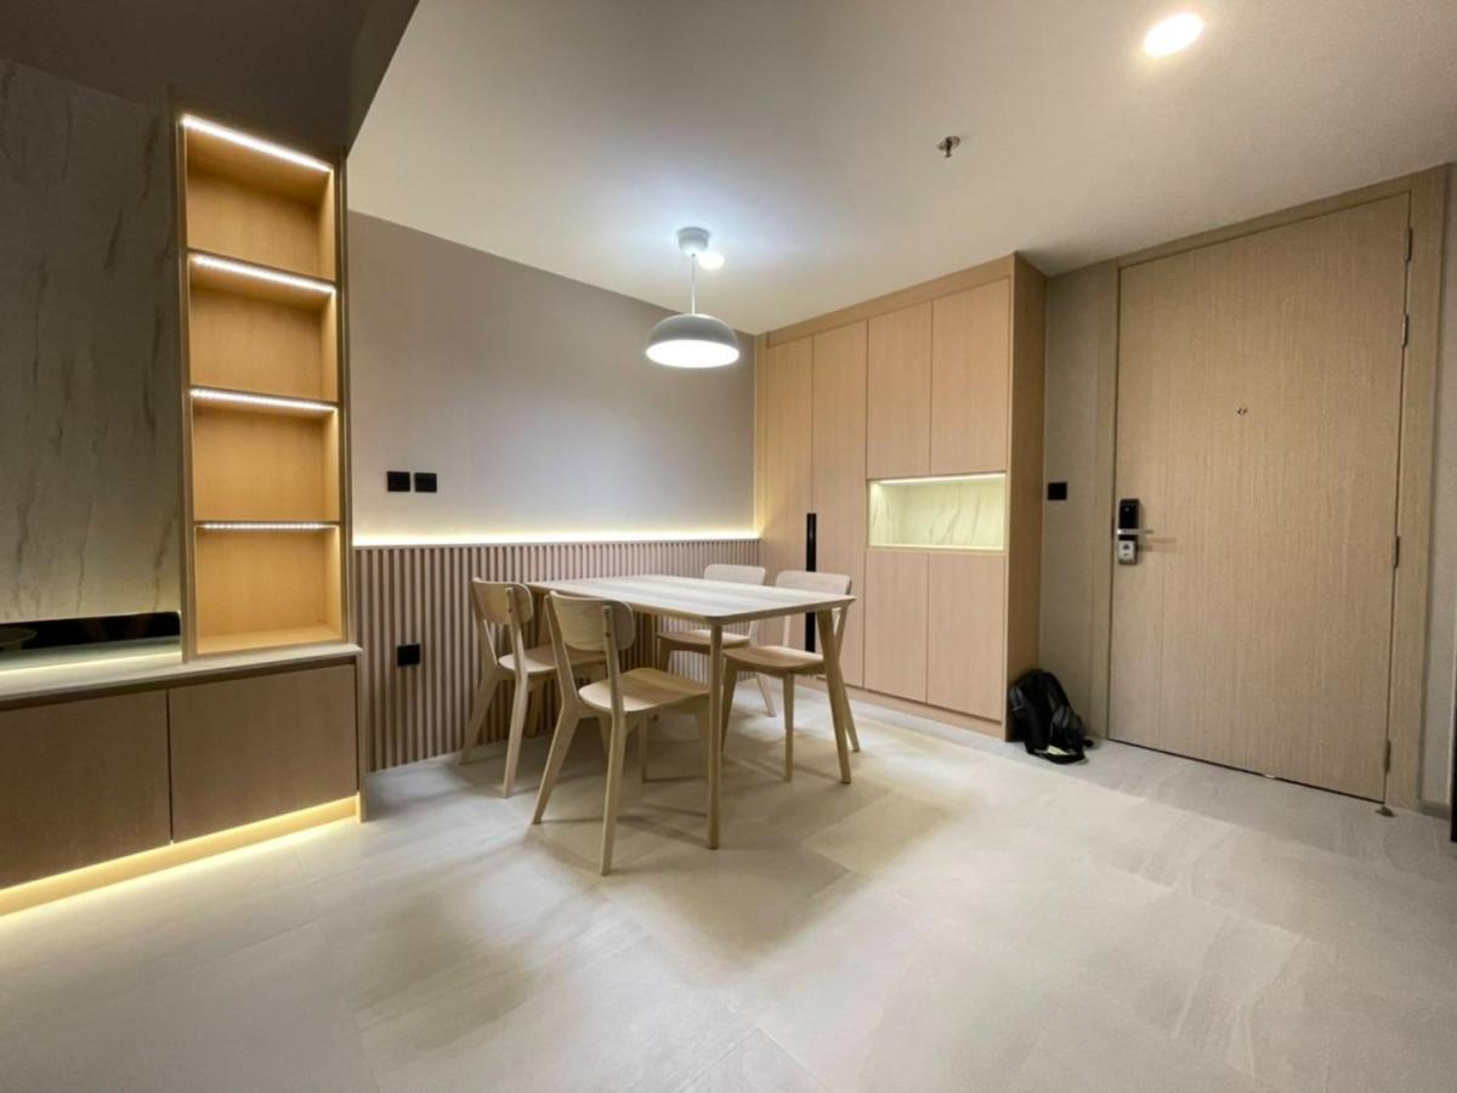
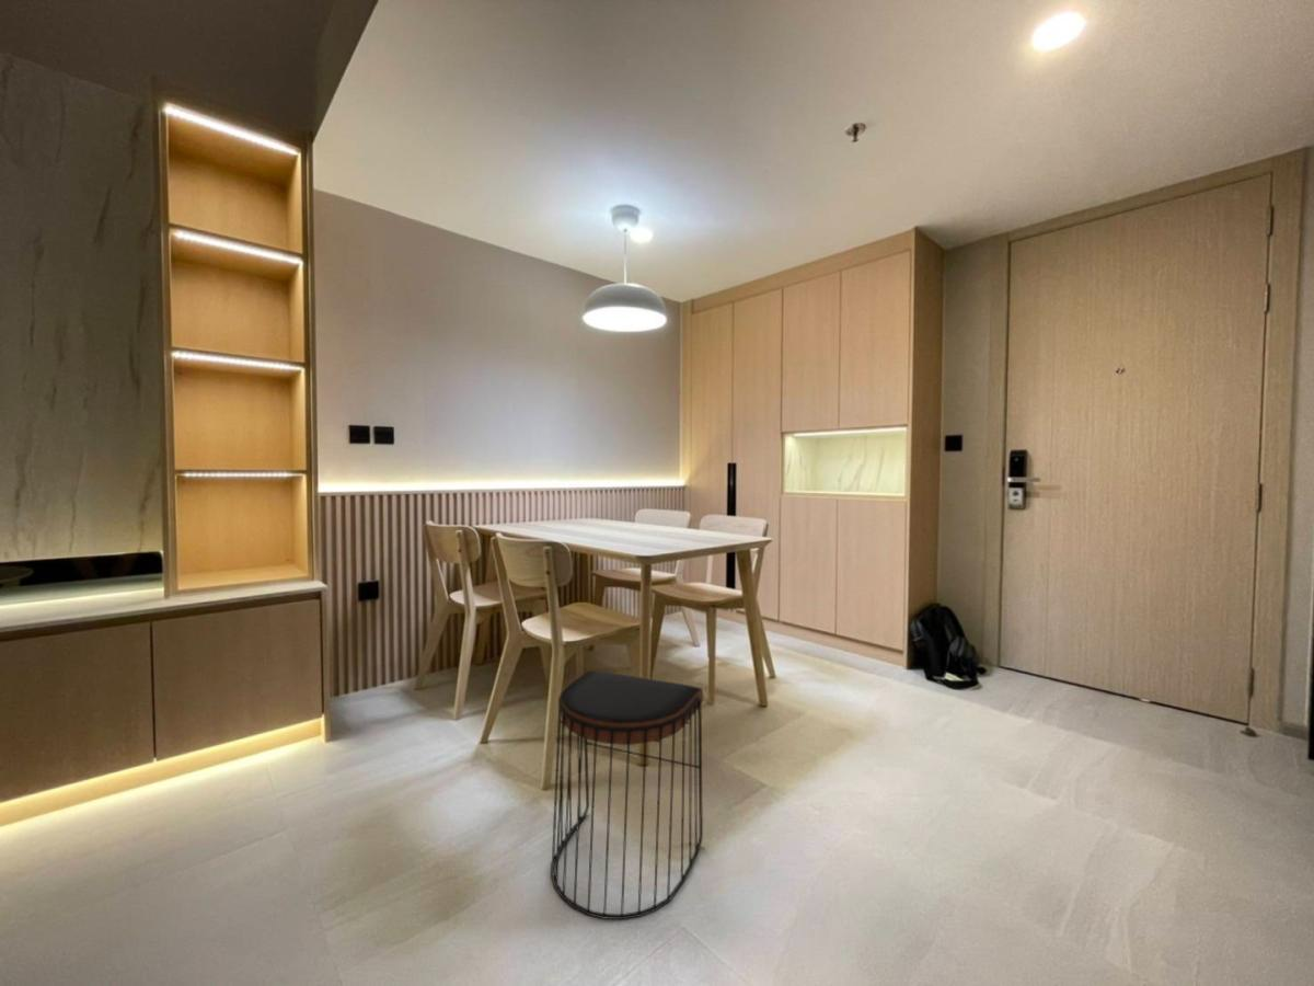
+ stool (626, 778)
